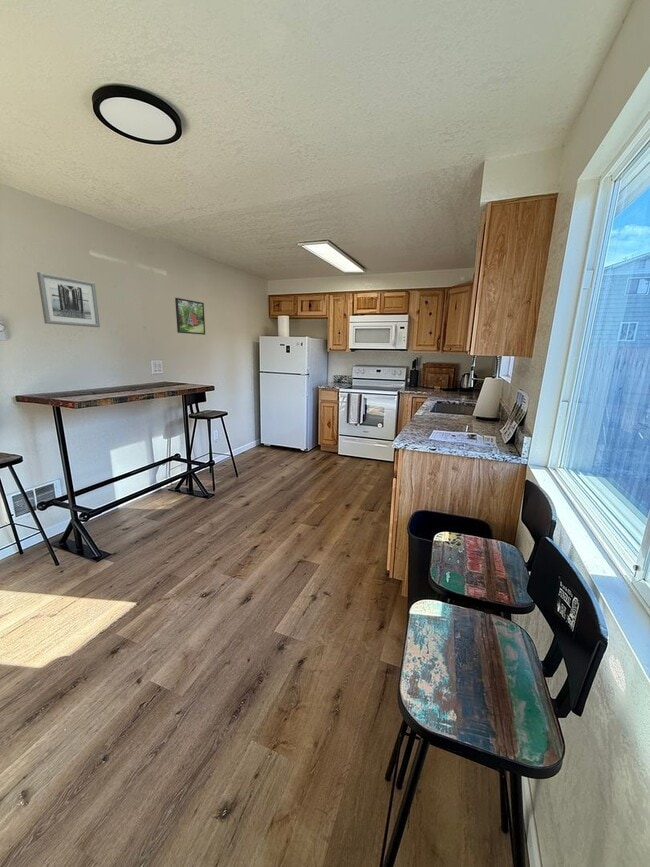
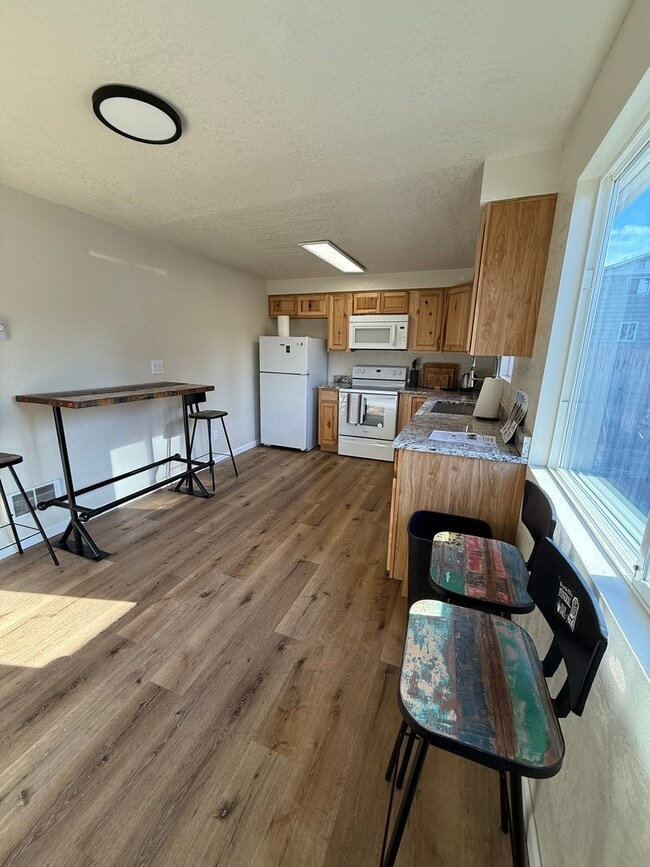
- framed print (191, 317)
- wall art (71, 302)
